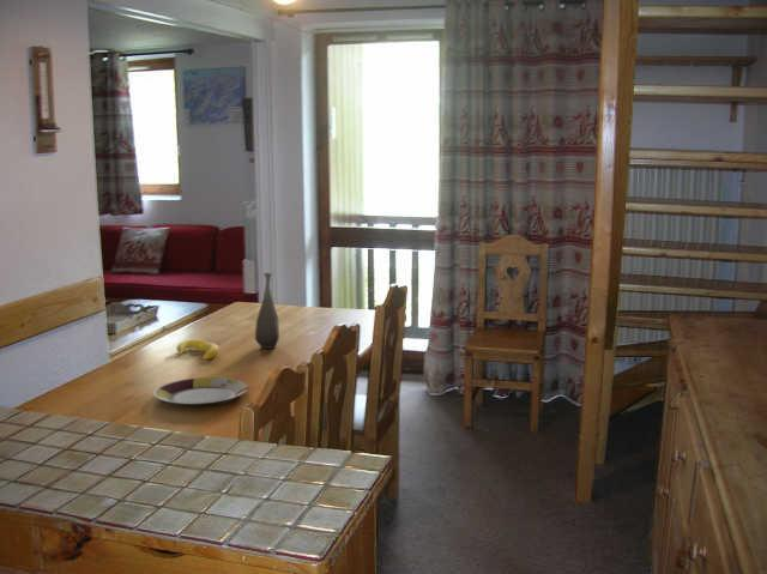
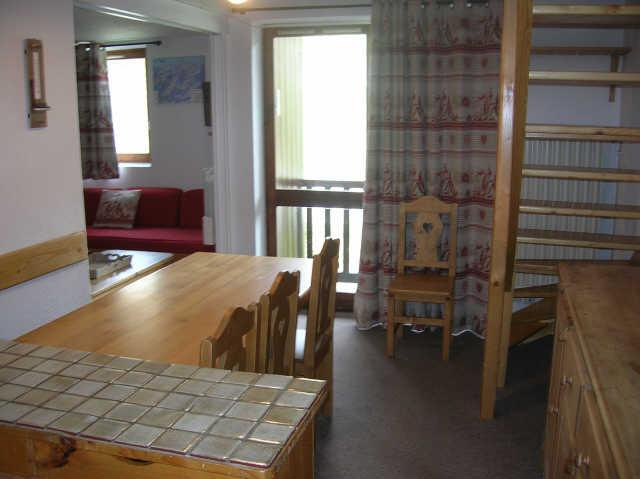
- banana (198, 348)
- plate (201, 392)
- bottle (266, 309)
